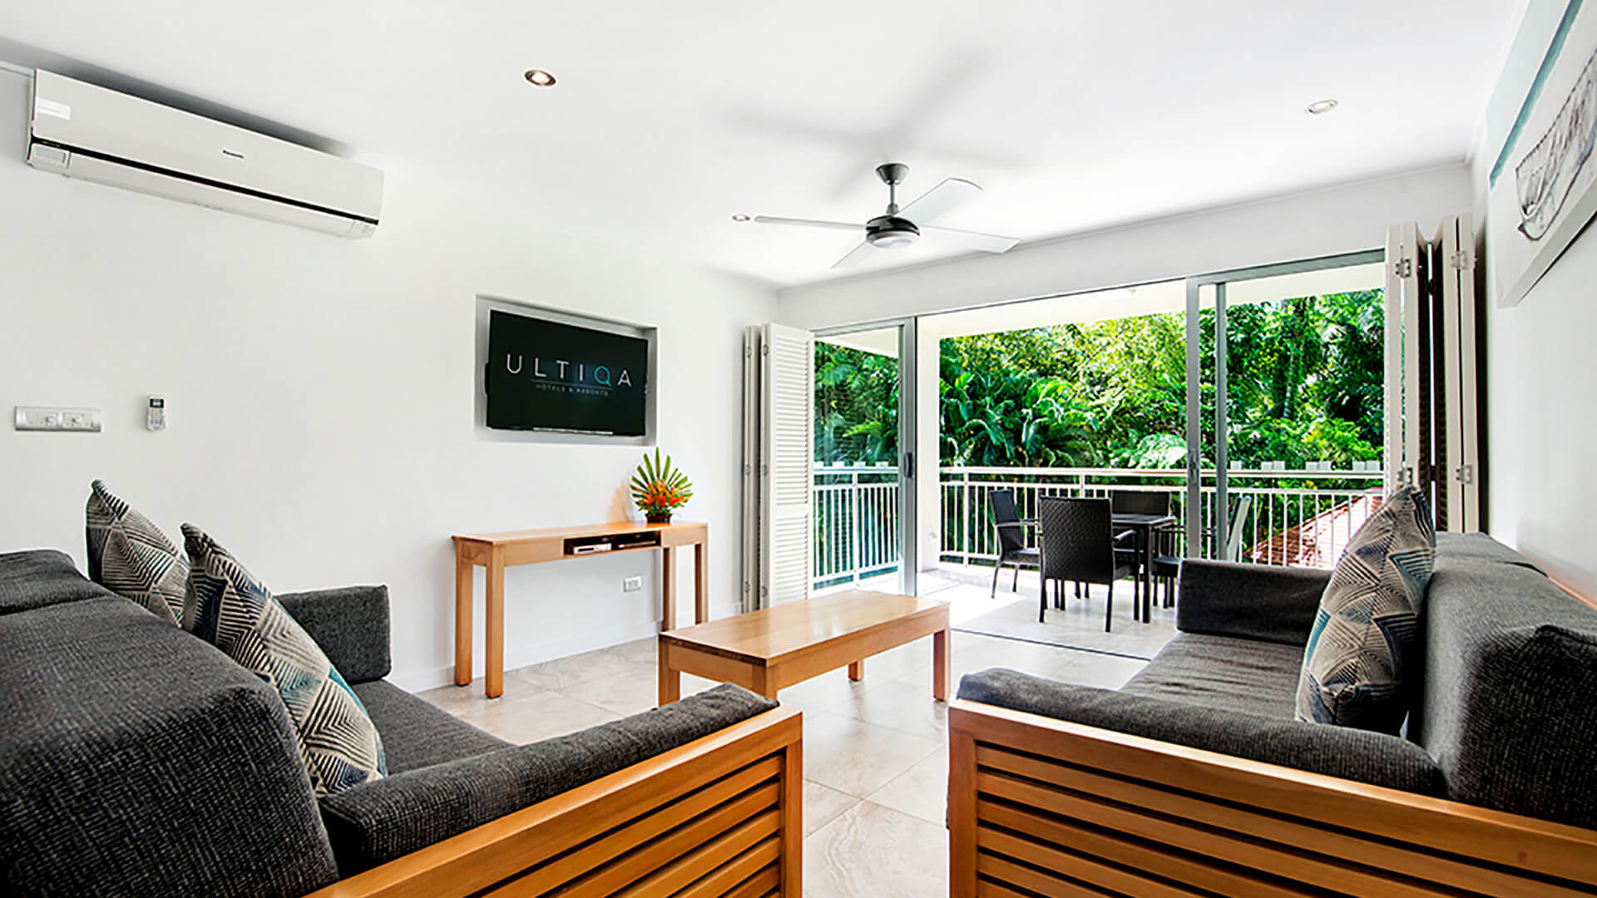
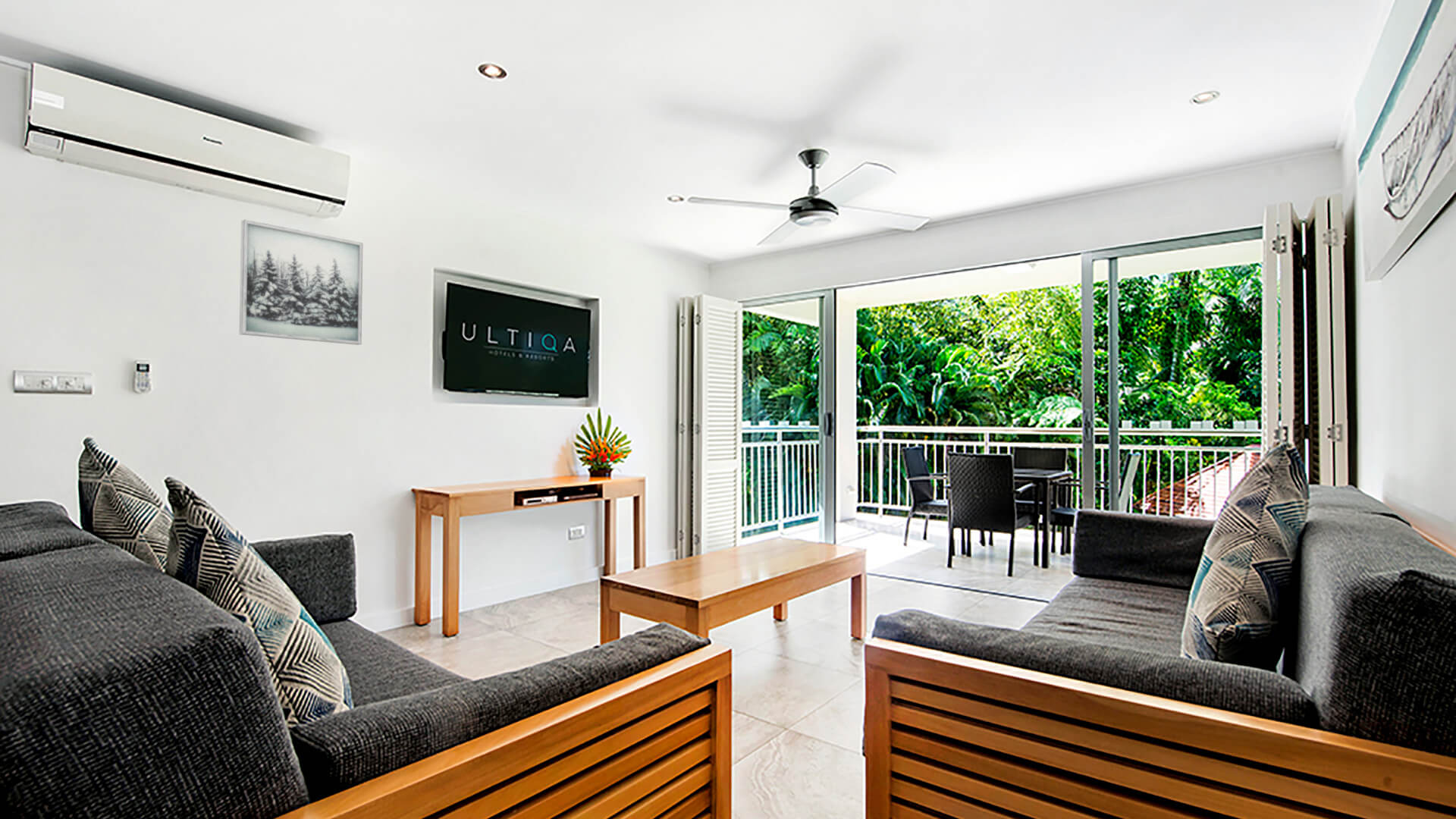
+ wall art (304, 286)
